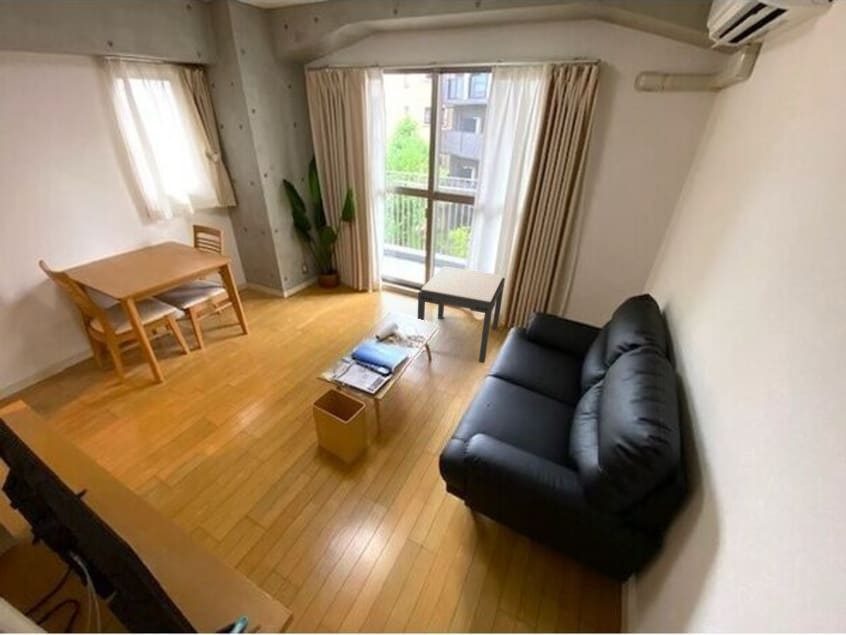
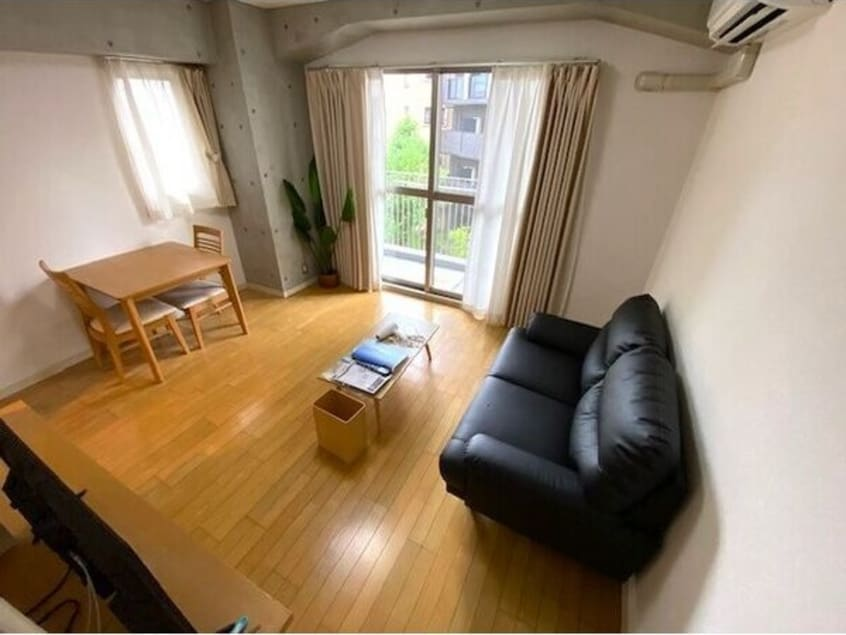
- side table (462, 307)
